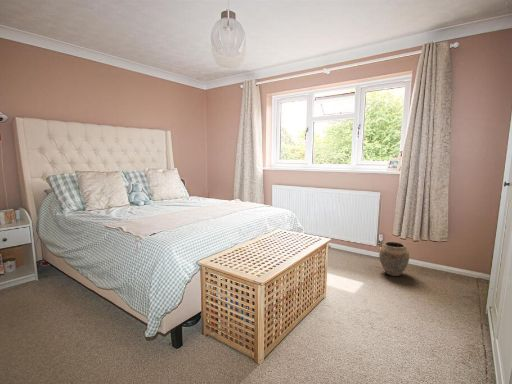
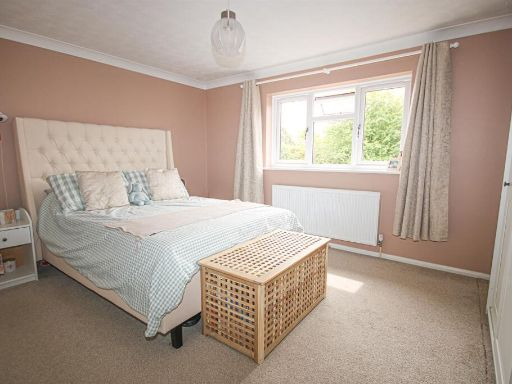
- vase (393, 259)
